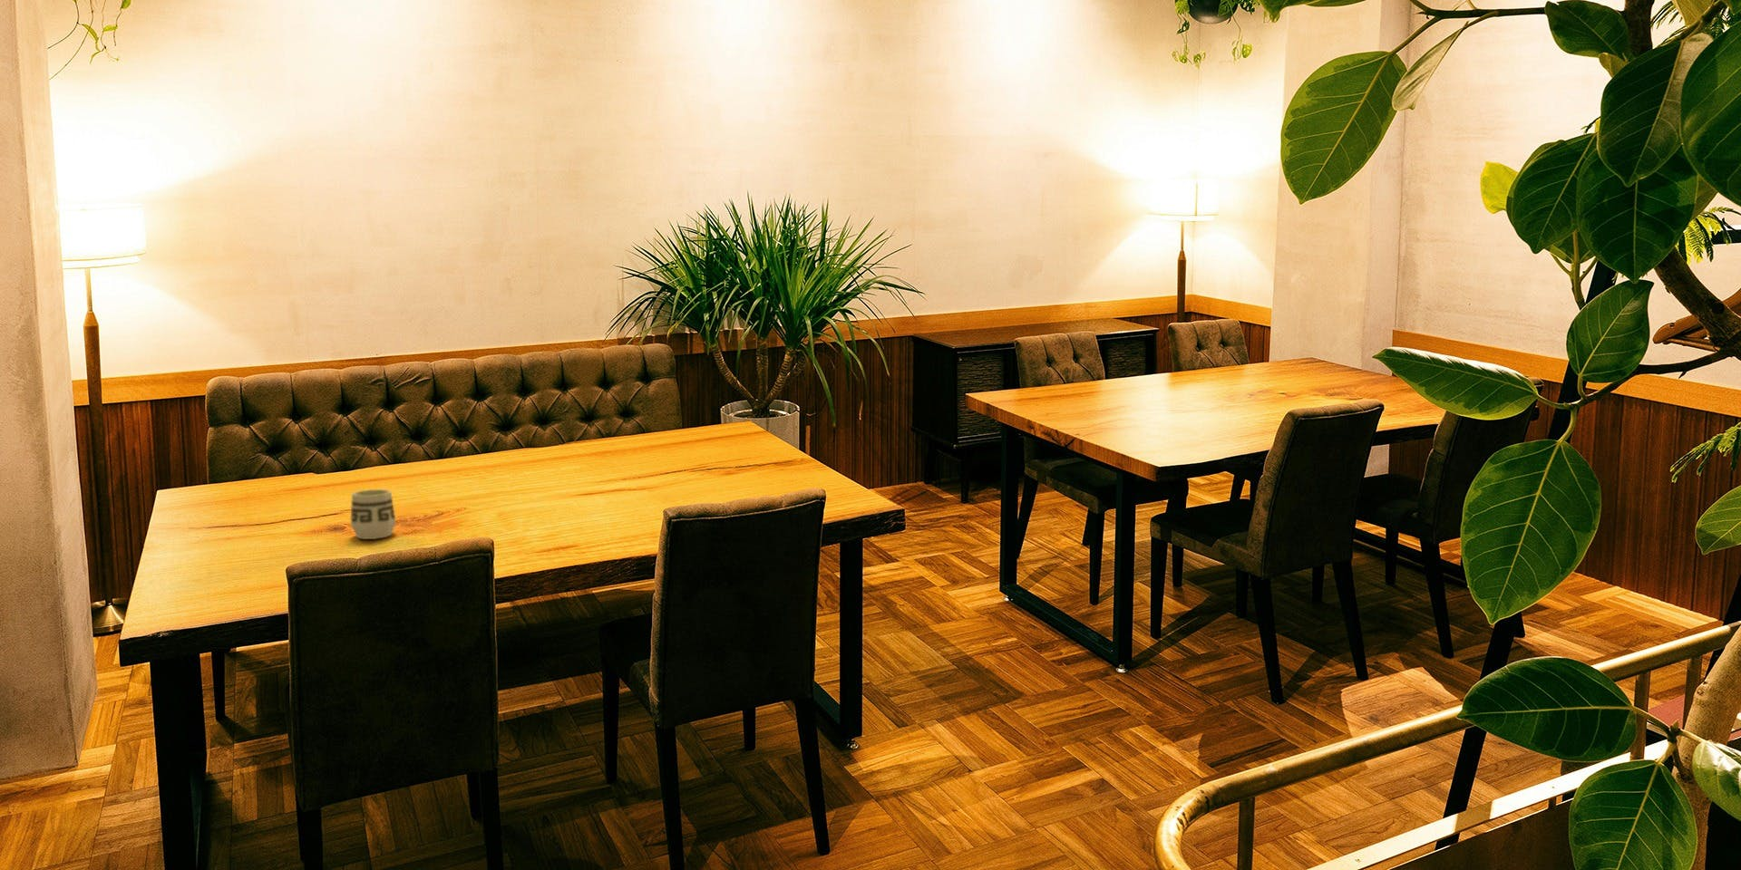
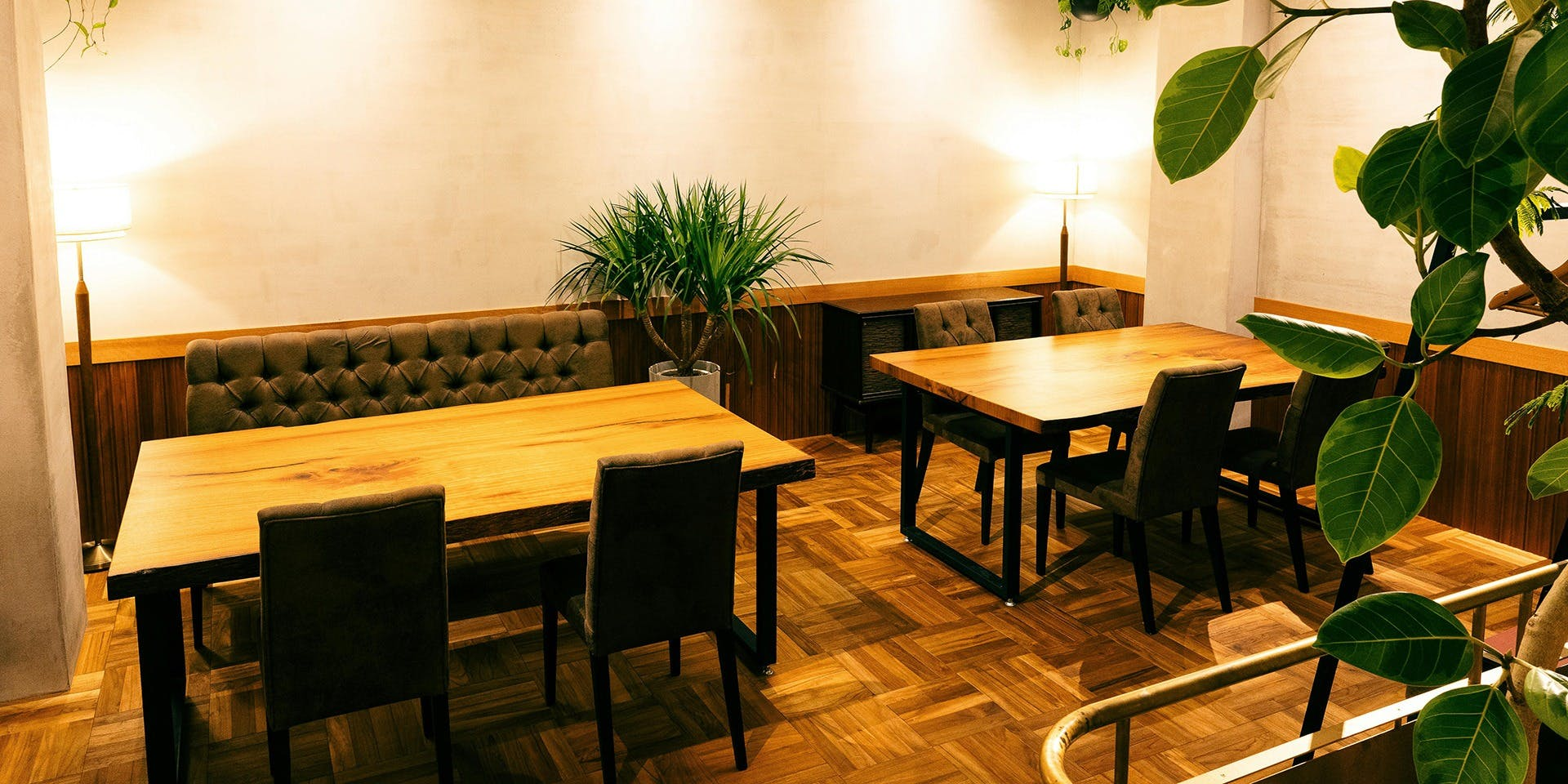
- cup (373, 514)
